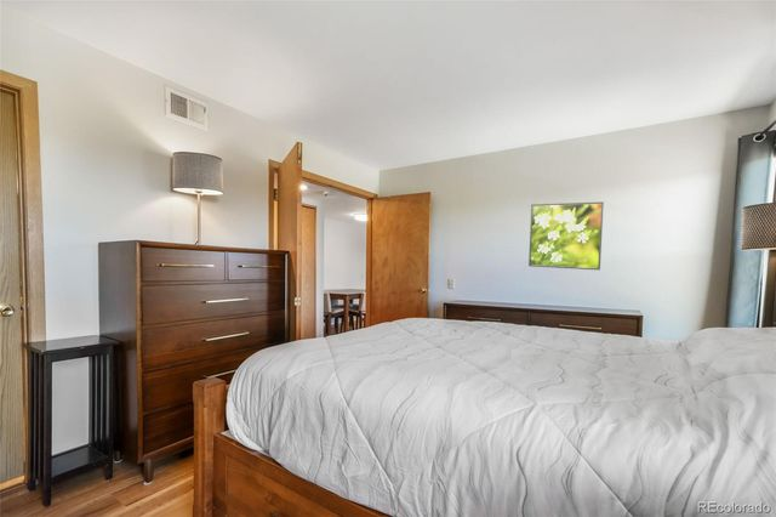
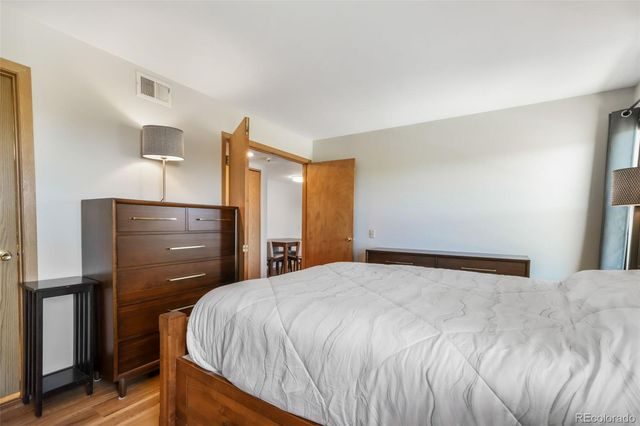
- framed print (564, 235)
